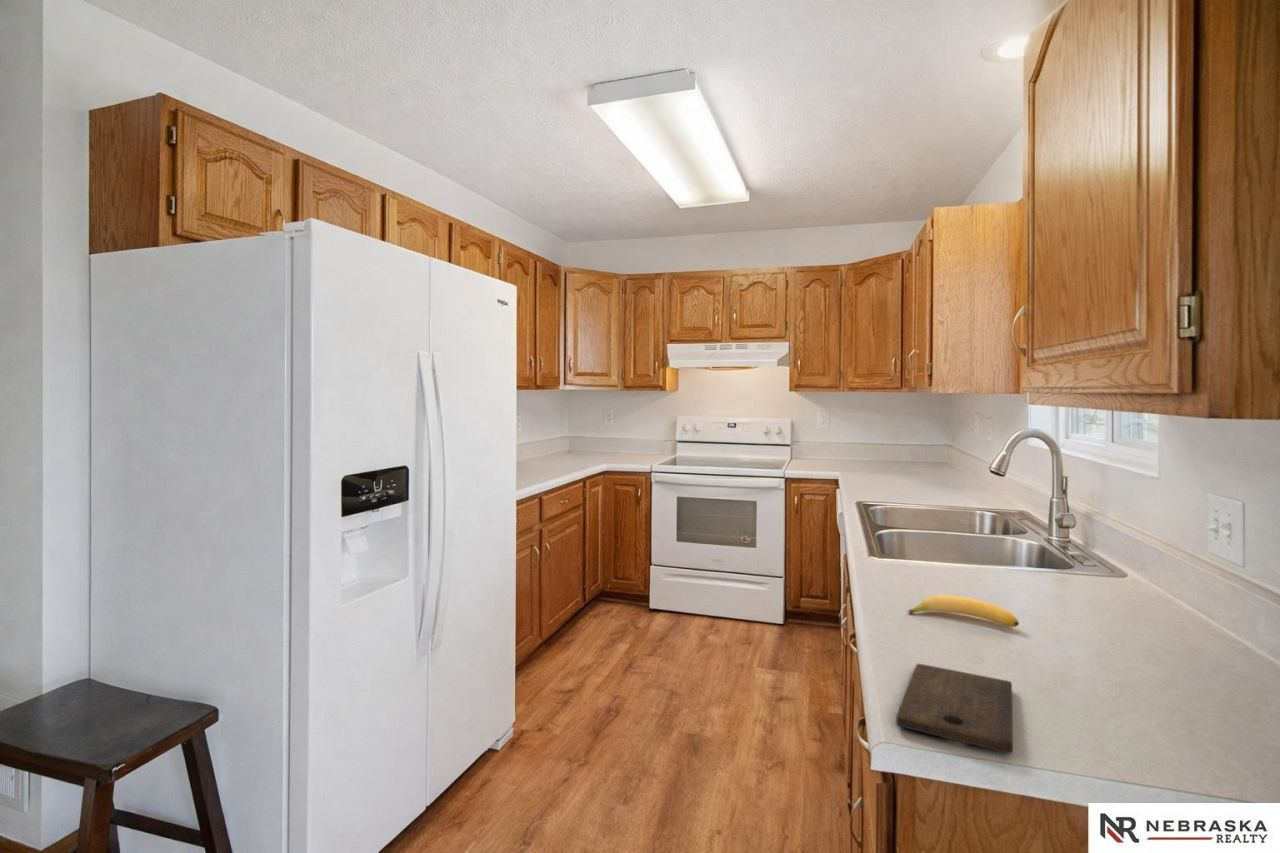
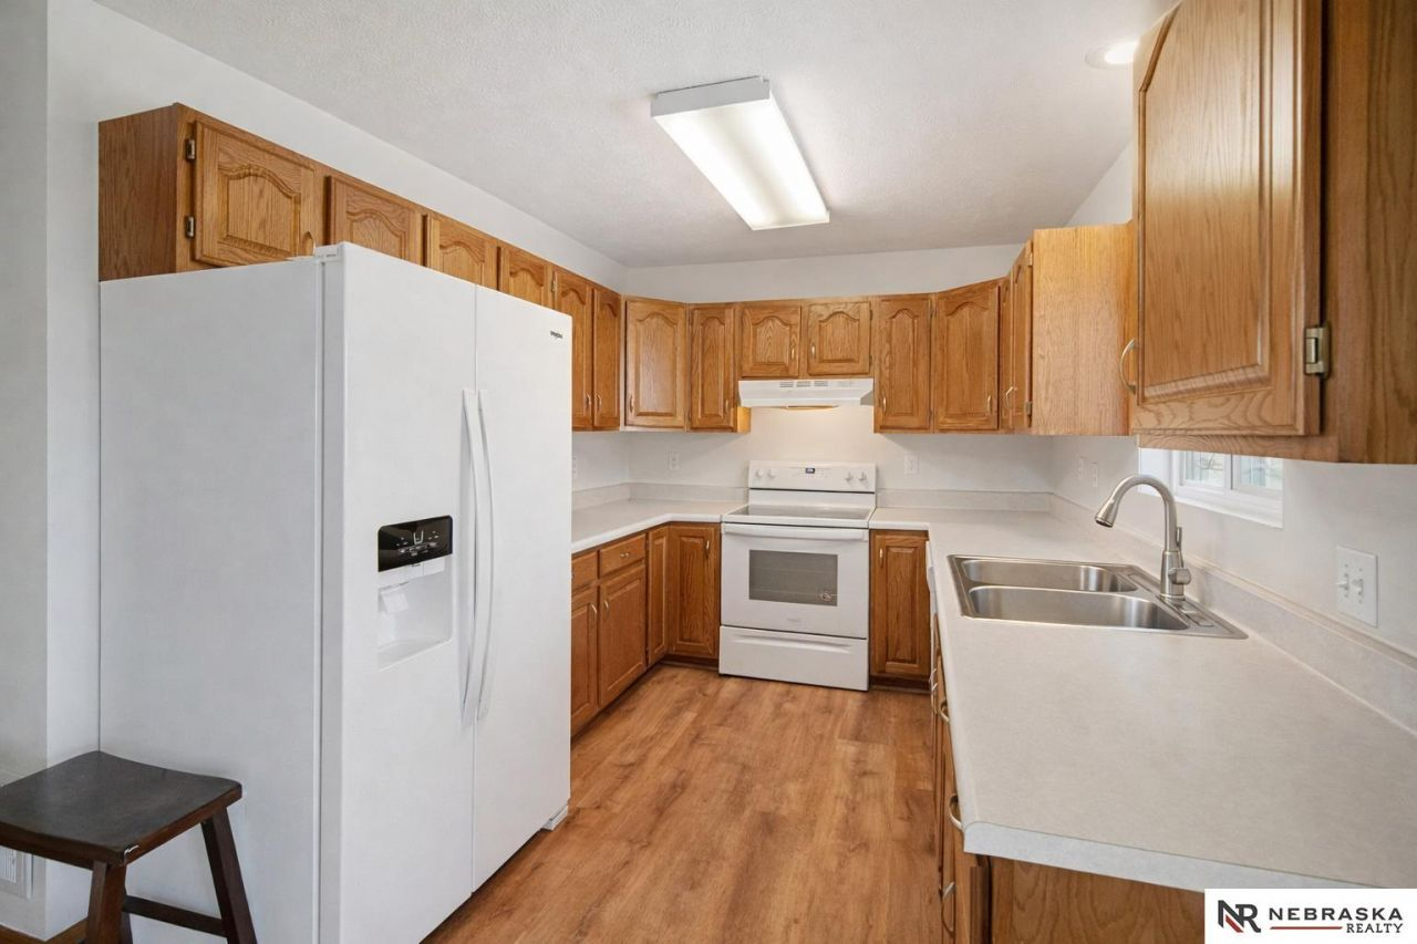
- cutting board (957, 702)
- banana (963, 609)
